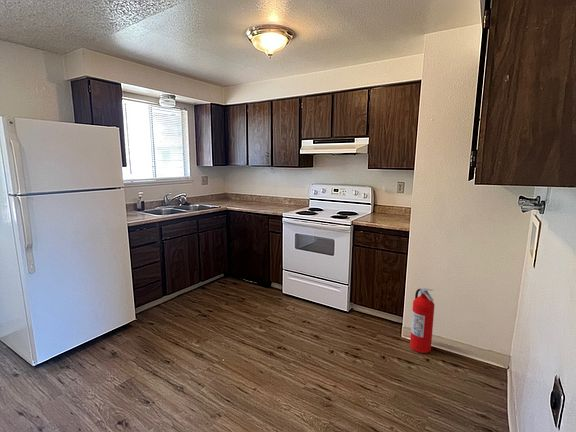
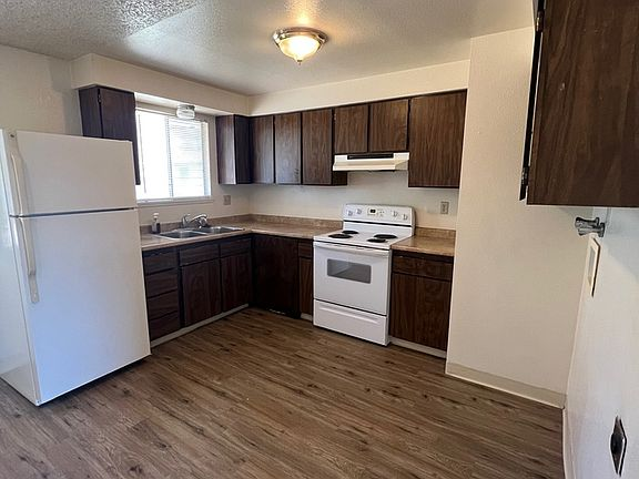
- fire extinguisher (422, 317)
